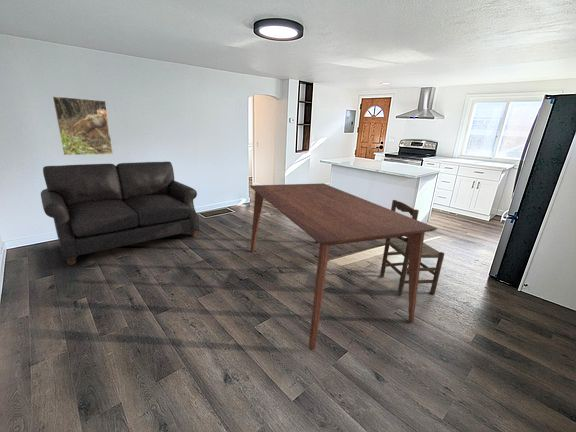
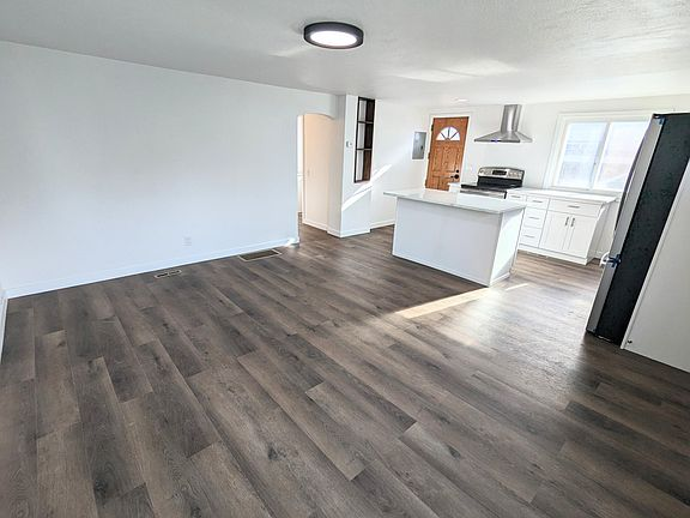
- dining table (318, 242)
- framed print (84, 127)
- sofa (126, 203)
- dining chair (408, 245)
